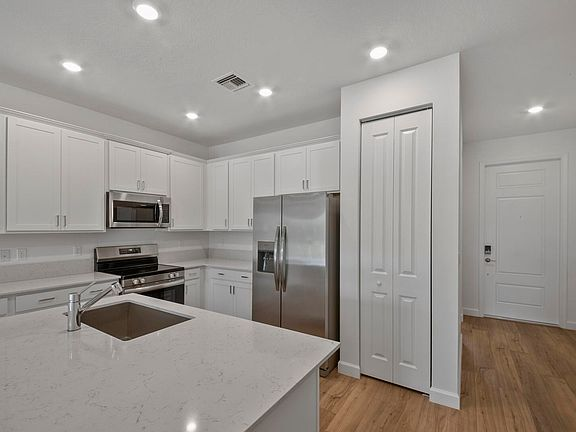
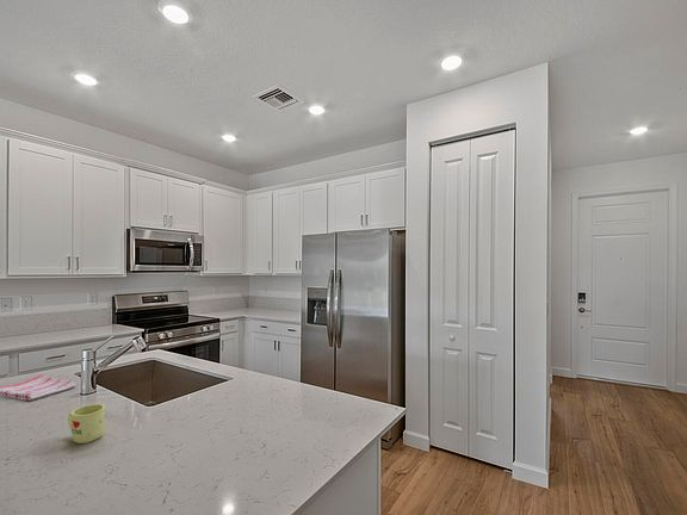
+ mug (82, 423)
+ dish towel (36, 386)
